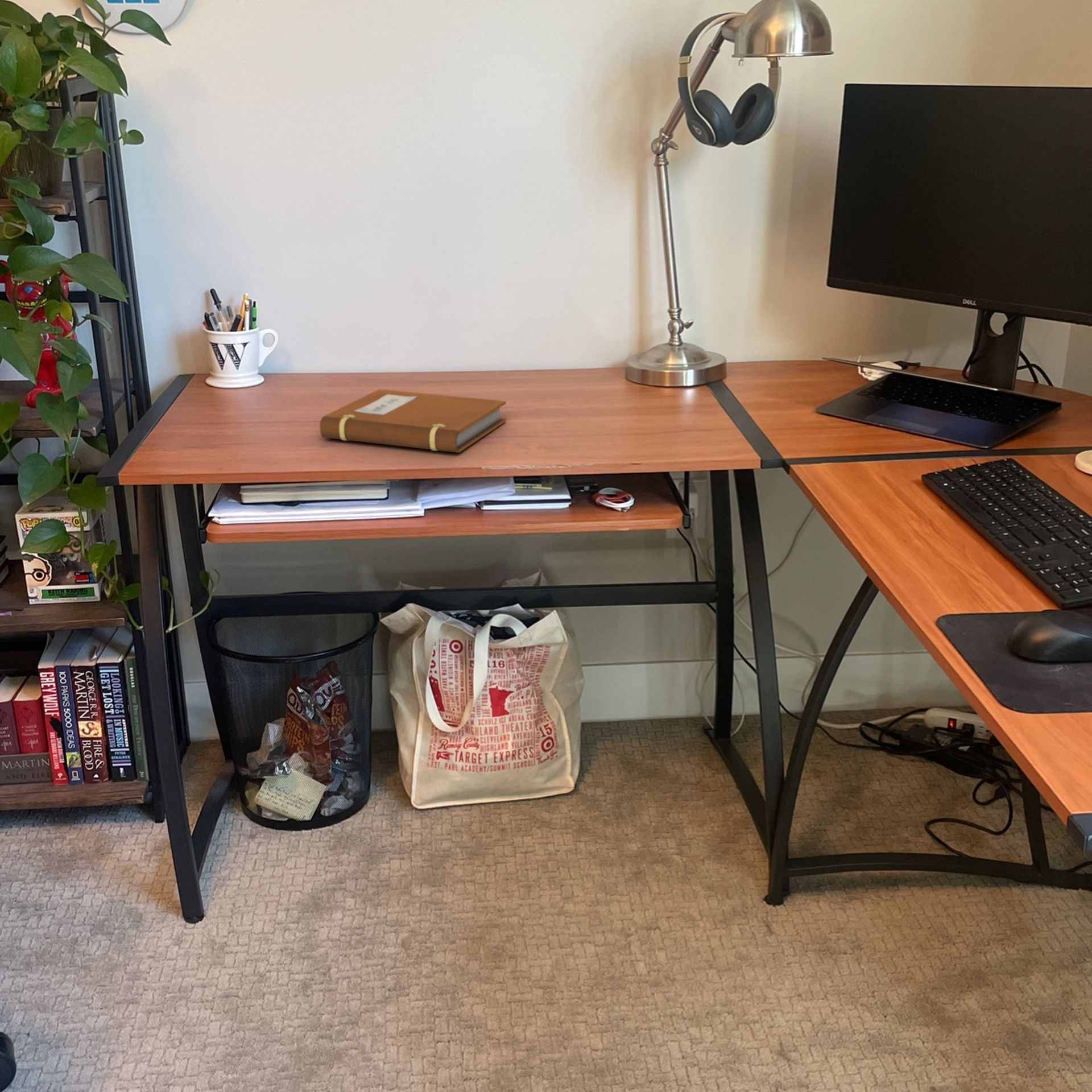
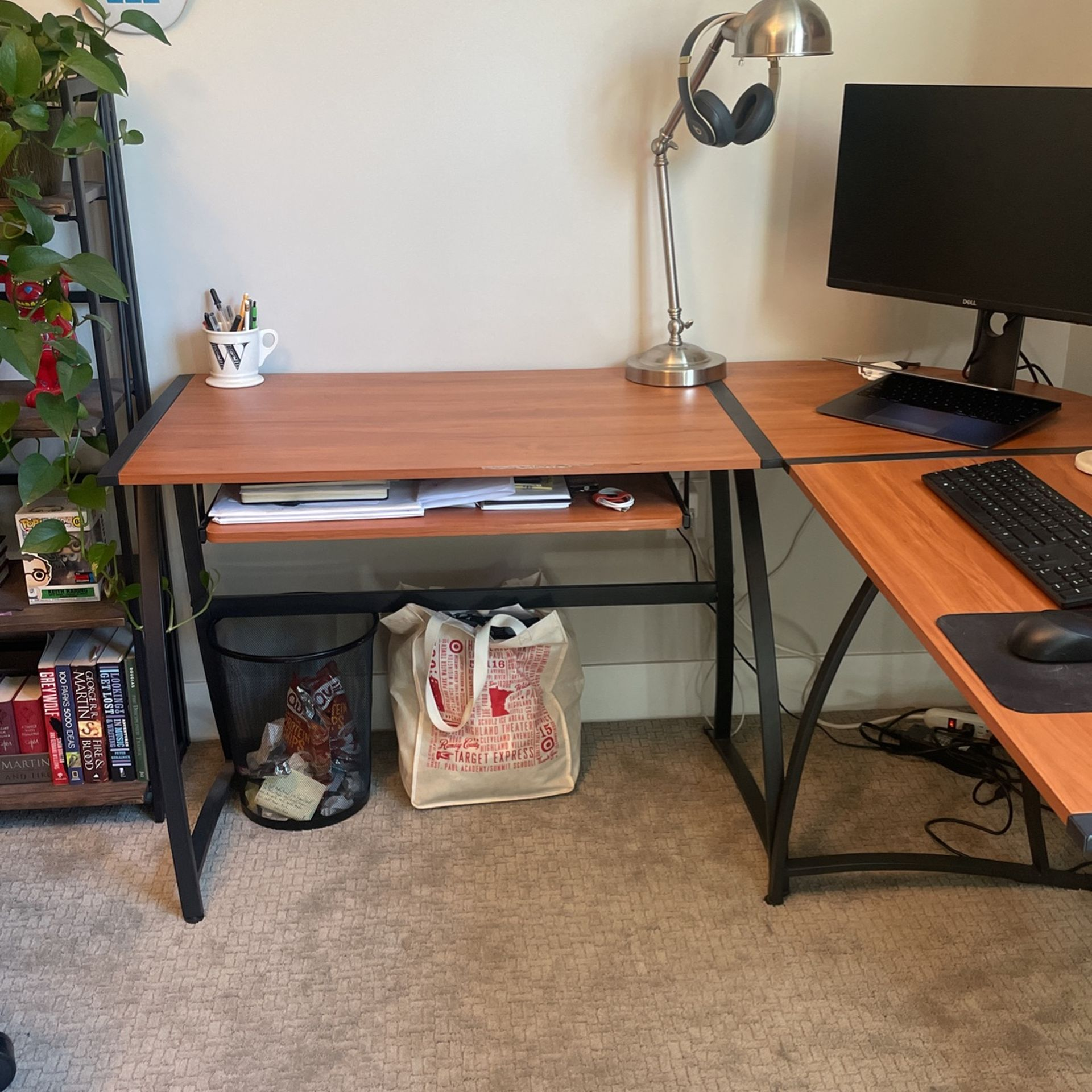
- notebook (411, 419)
